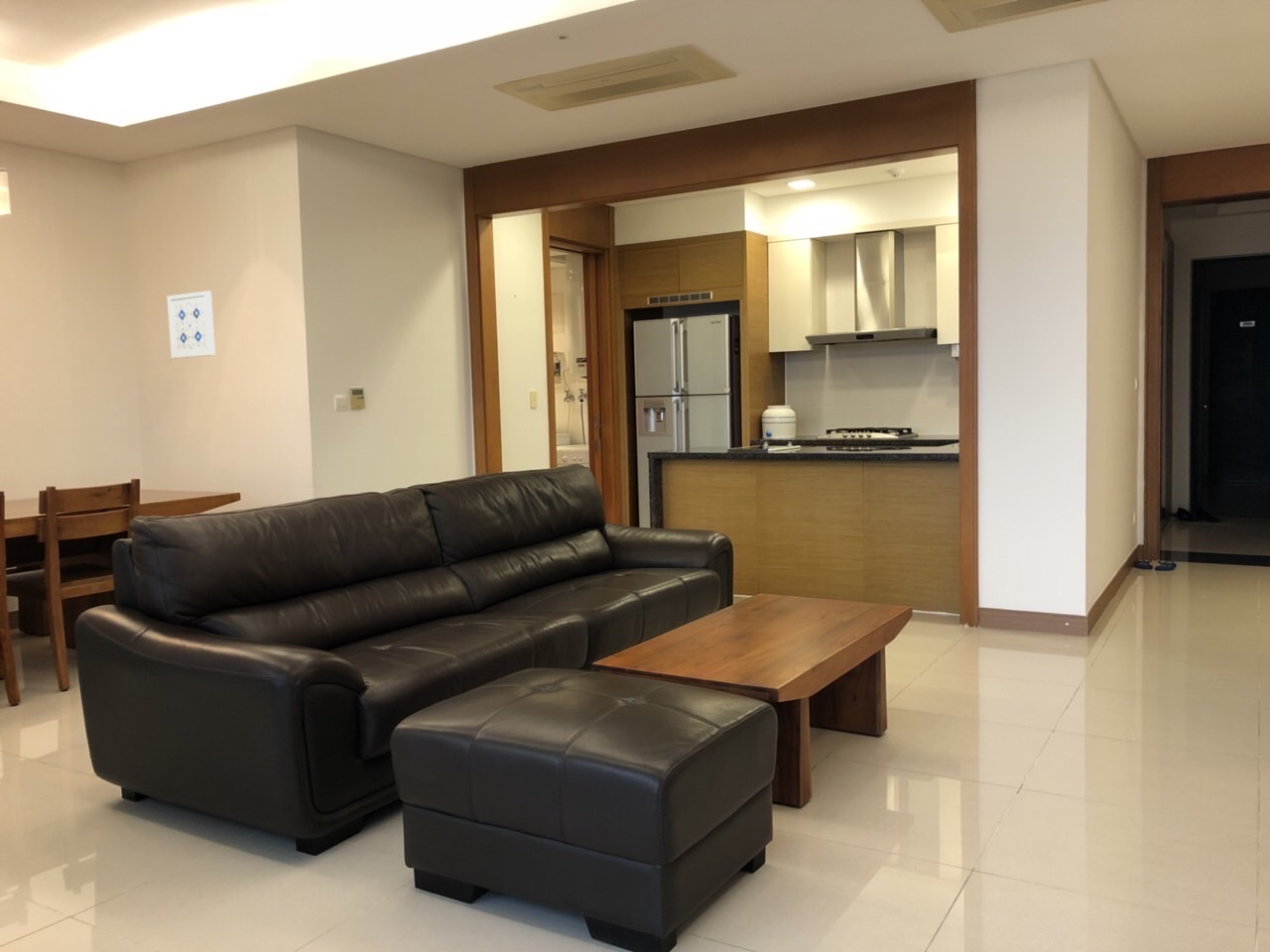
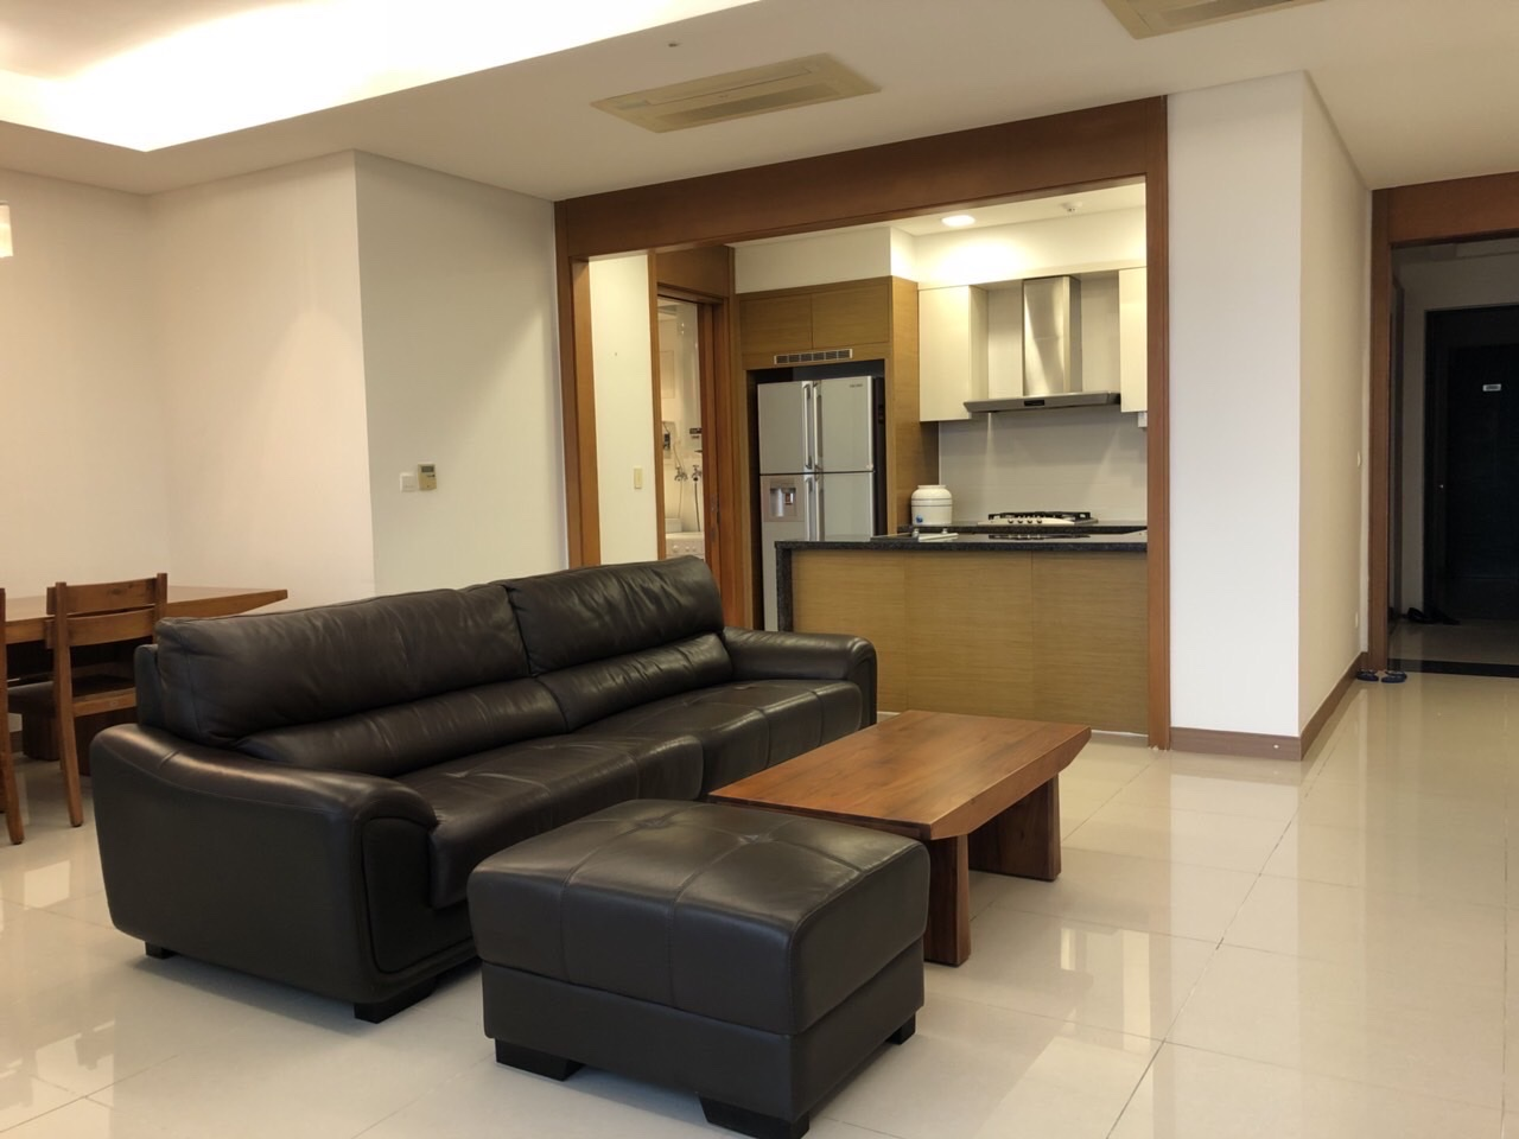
- wall art (190, 324)
